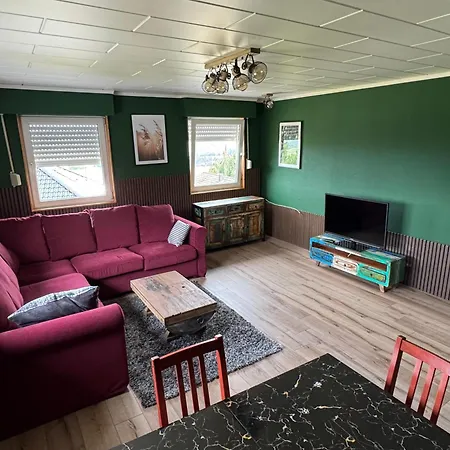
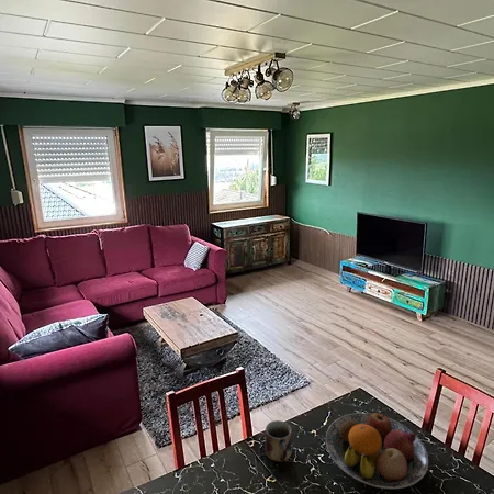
+ mug (279, 441)
+ fruit bowl (374, 442)
